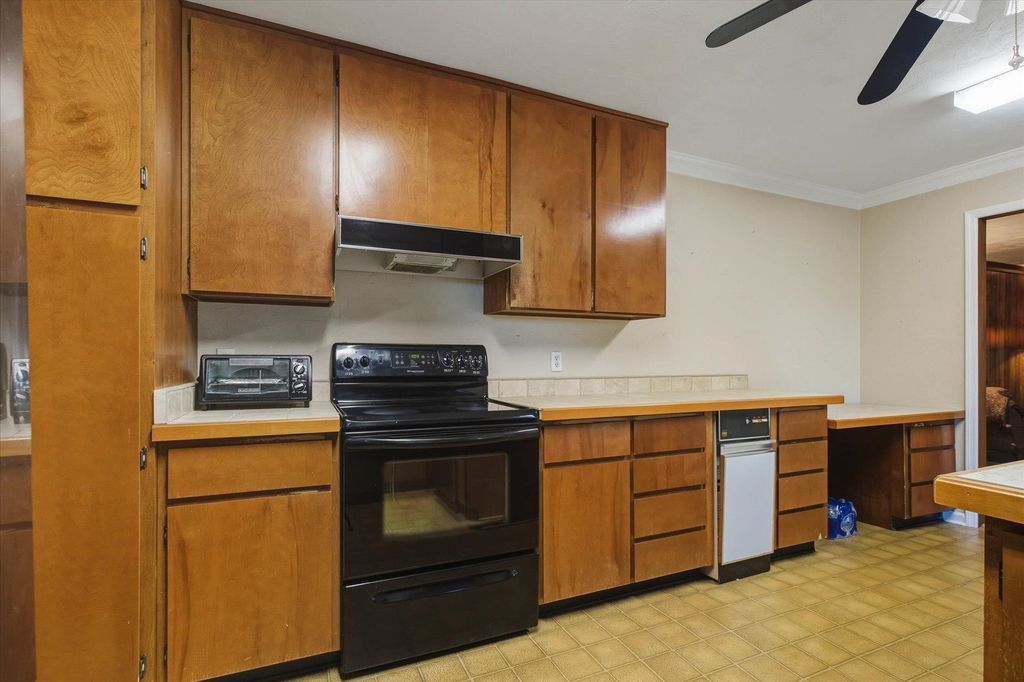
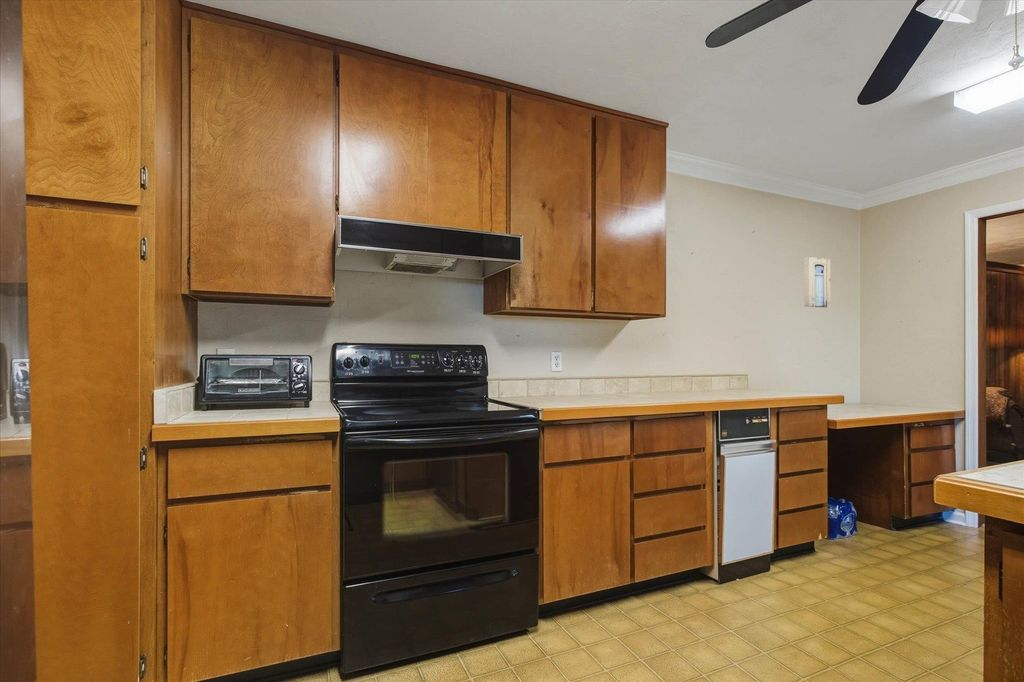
+ wall art (817, 282)
